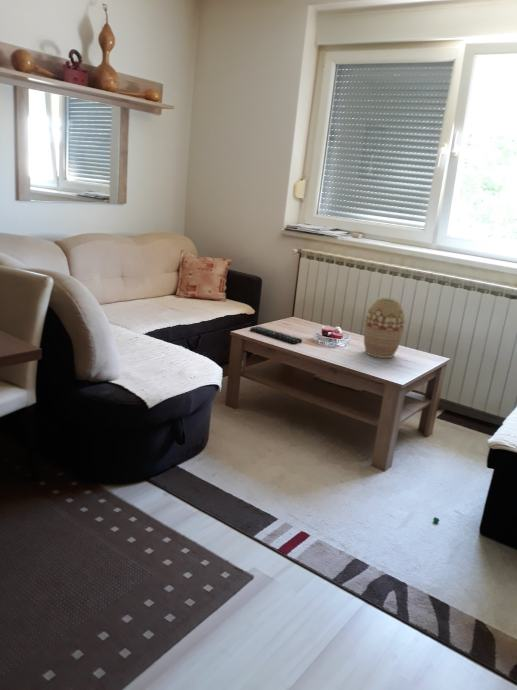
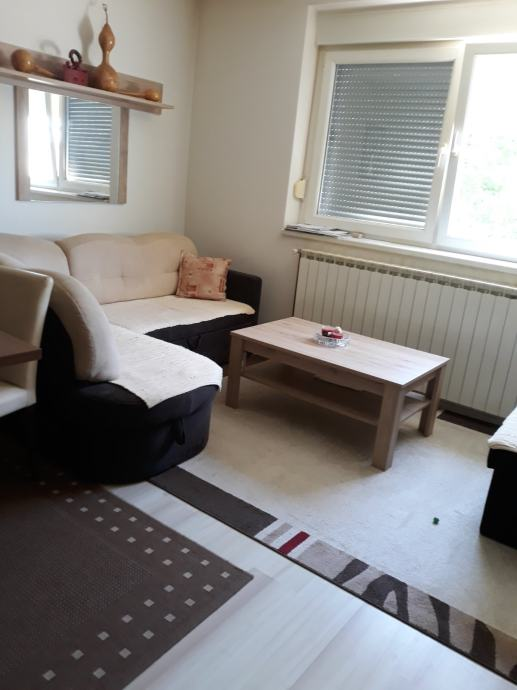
- vase (384, 327)
- remote control (275, 334)
